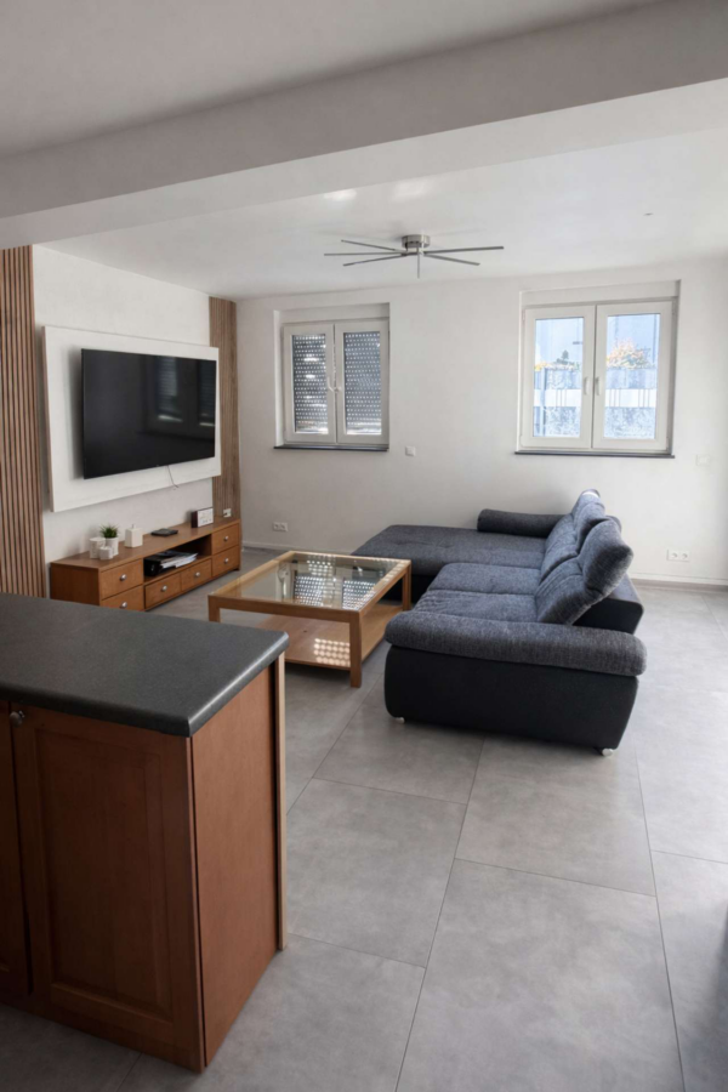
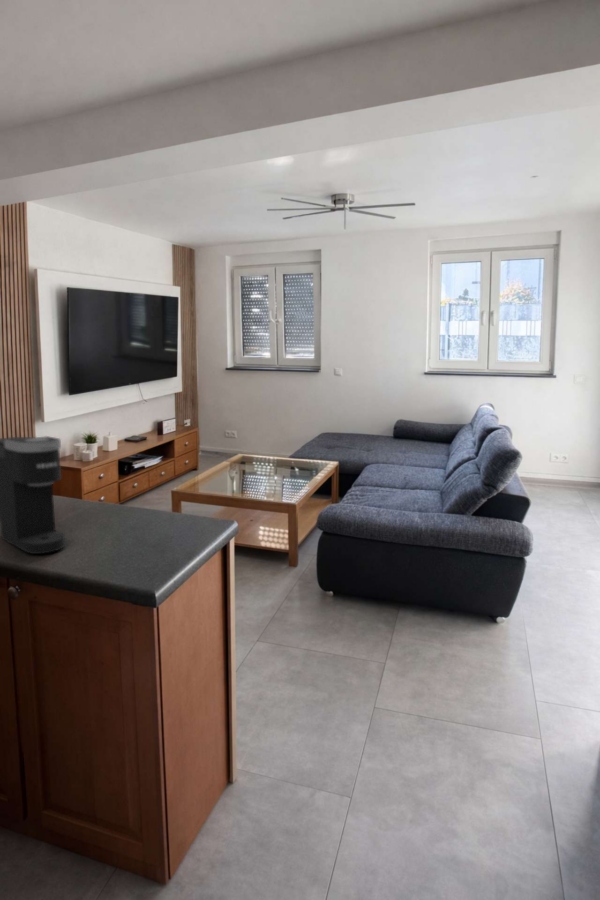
+ coffee maker (29, 490)
